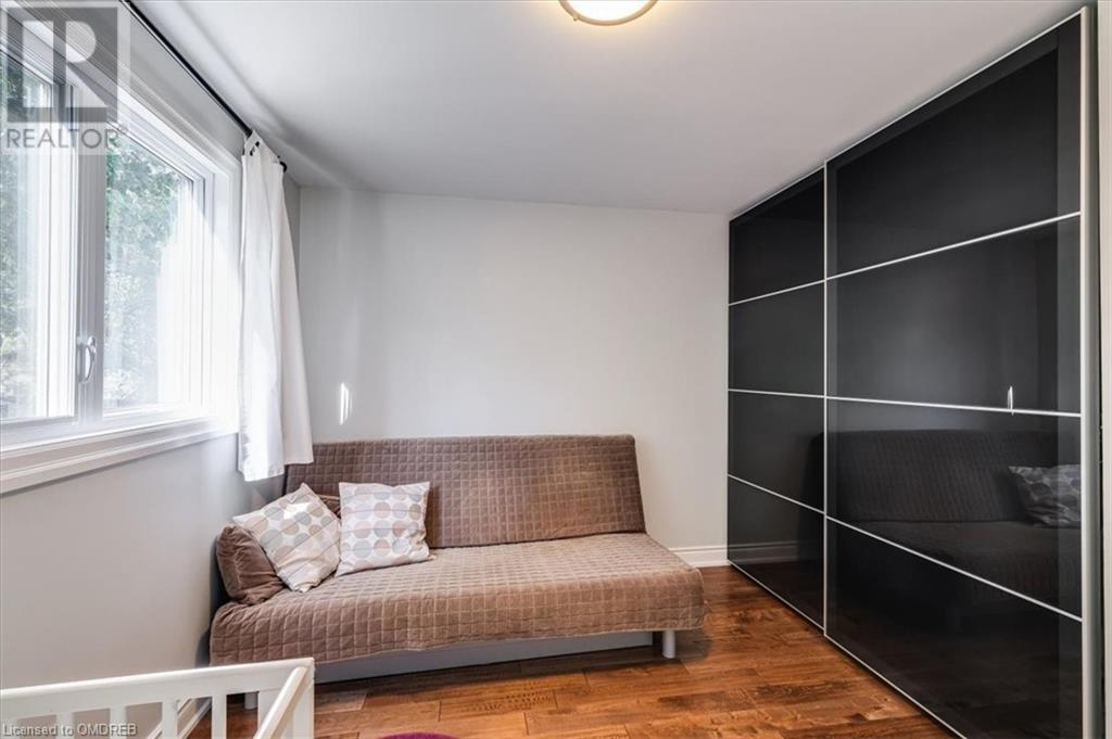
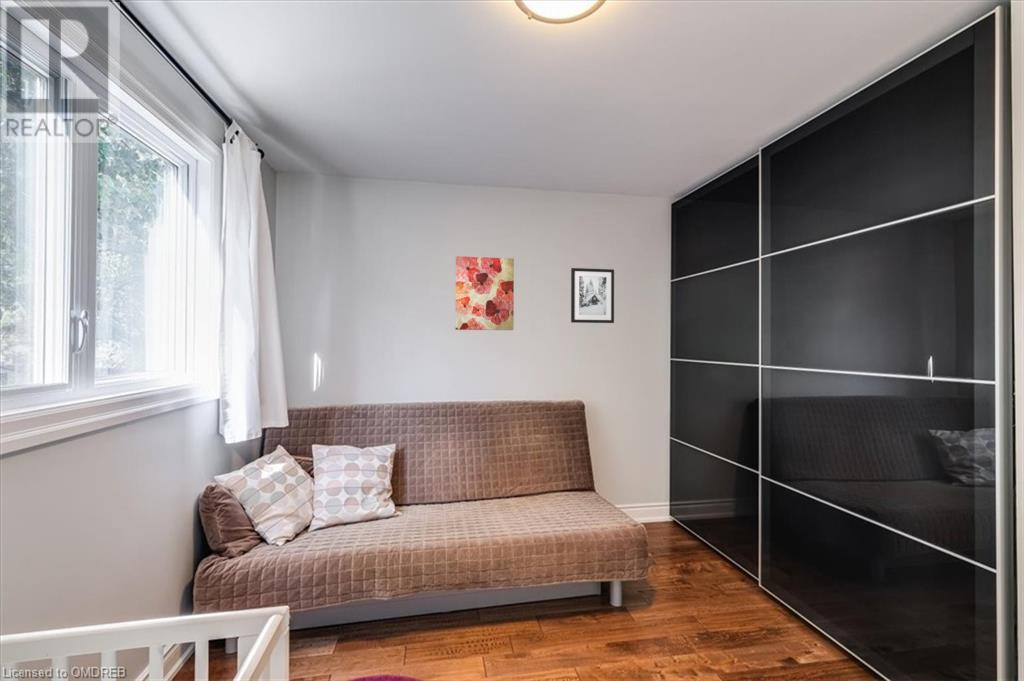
+ wall art (592, 295)
+ wall art (484, 293)
